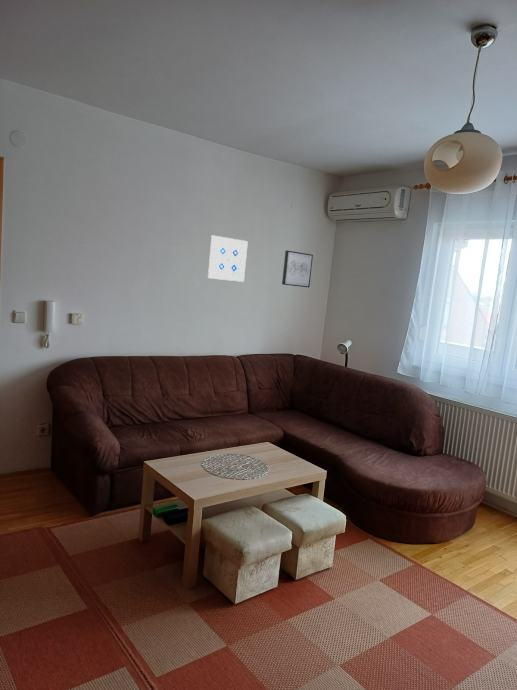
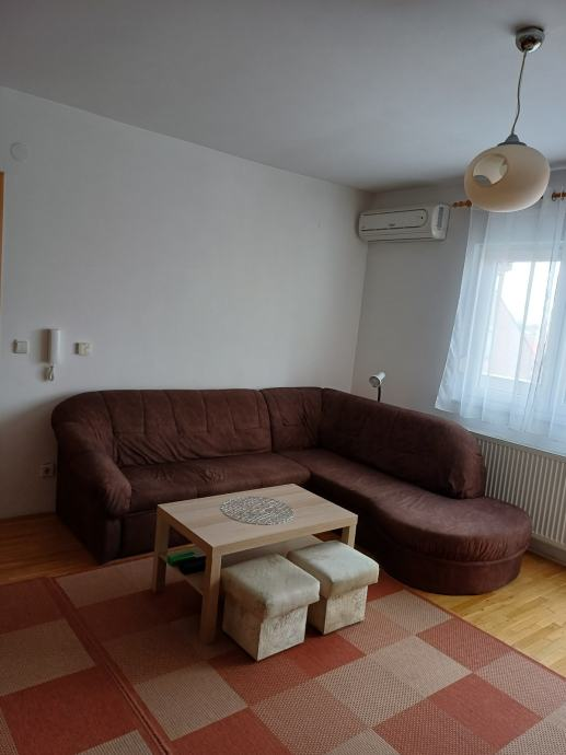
- wall art (297, 269)
- wall art (228, 259)
